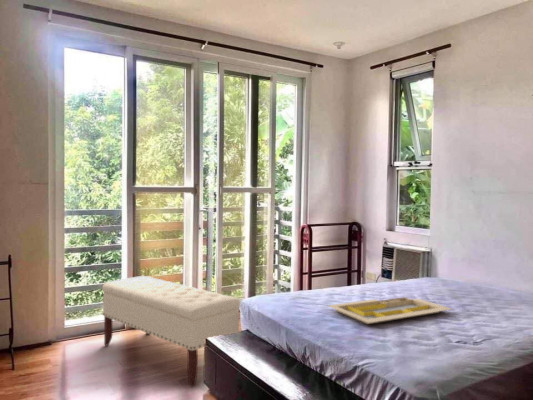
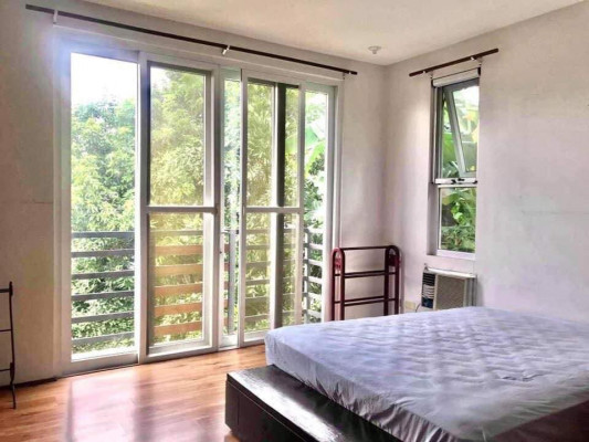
- bench (166, 322)
- serving tray (389, 309)
